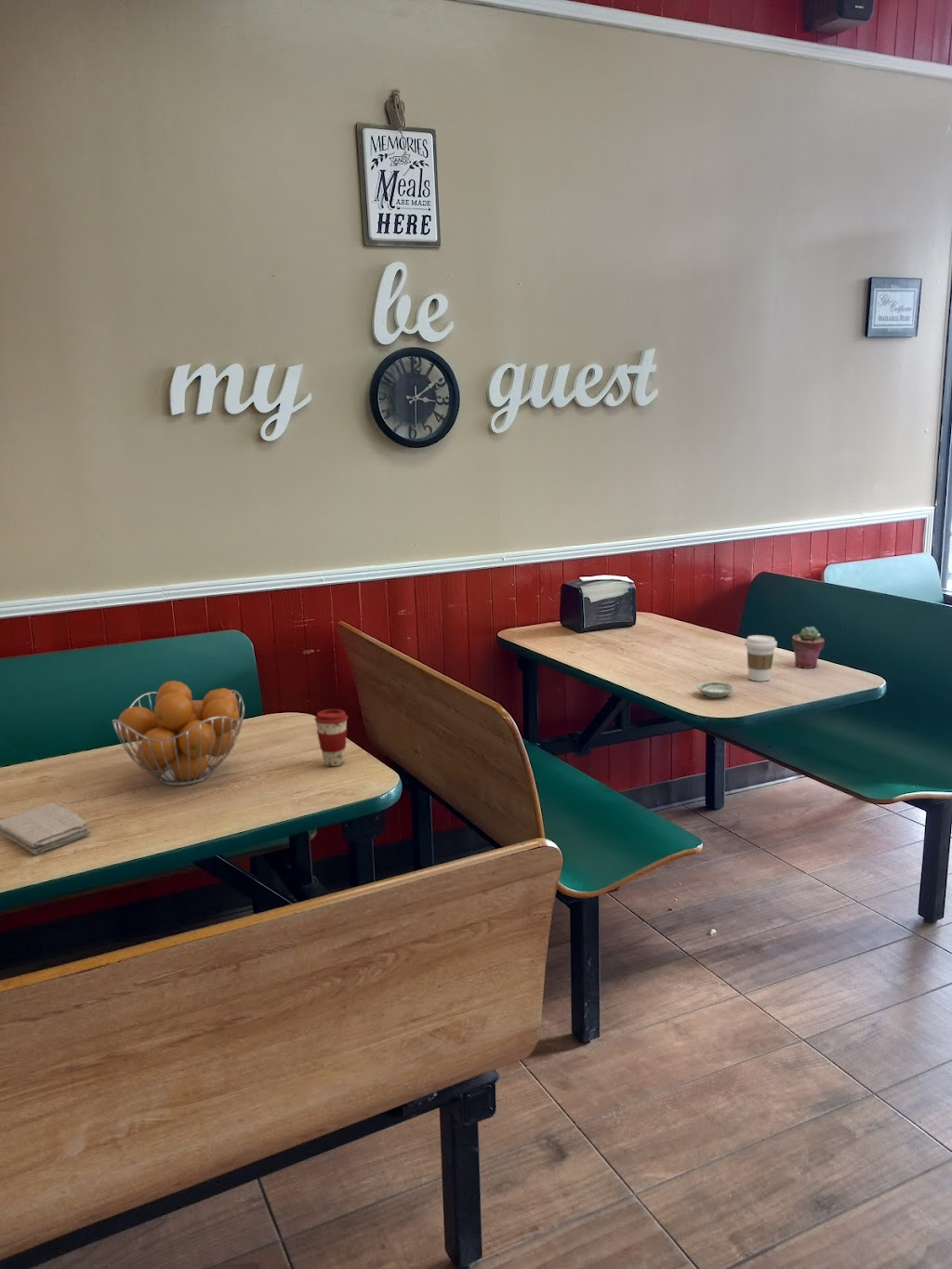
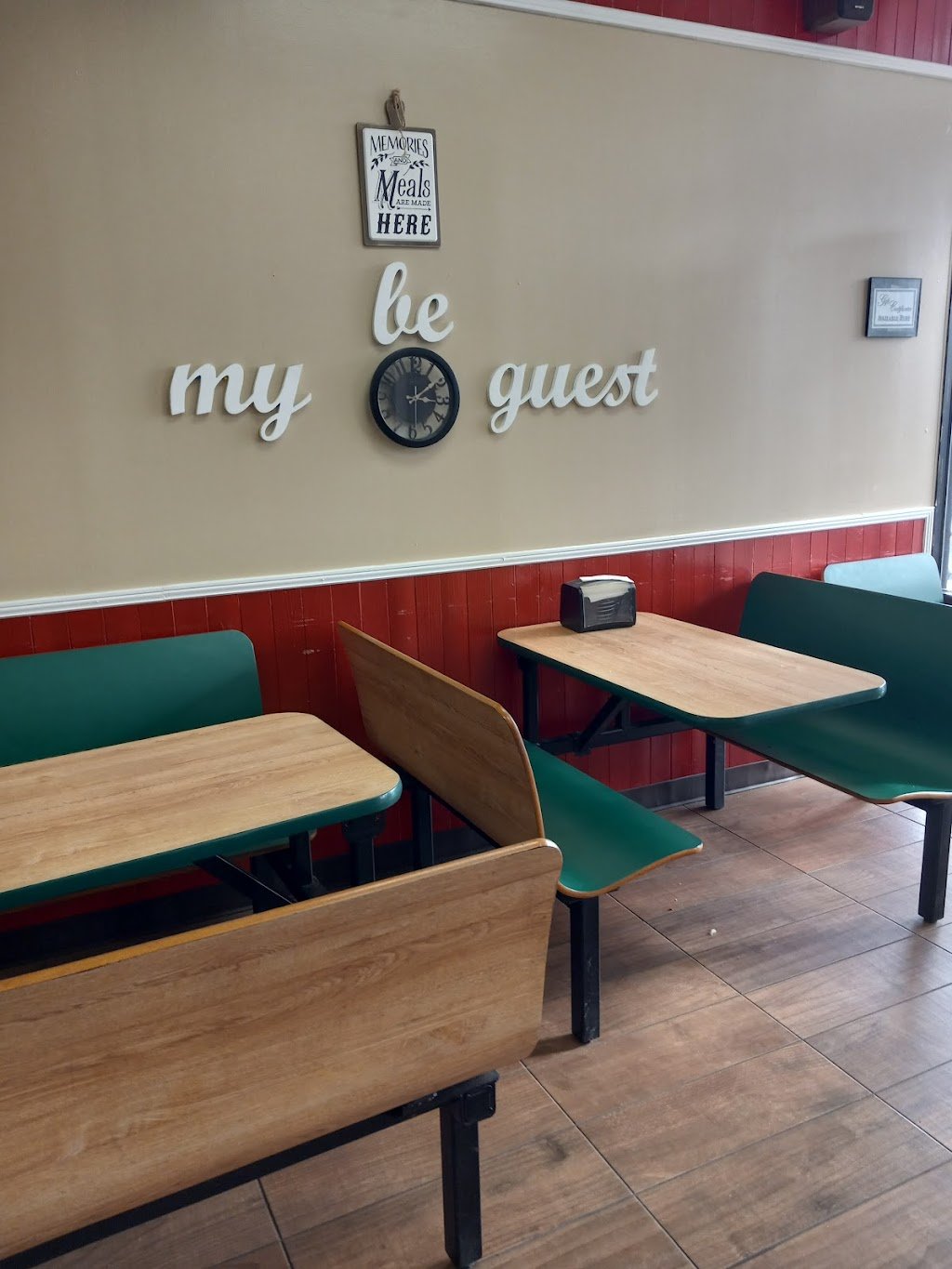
- washcloth (42, 826)
- fruit basket (181, 732)
- potted succulent (807, 646)
- saucer (715, 691)
- coffee cup (332, 737)
- coffee cup (760, 657)
